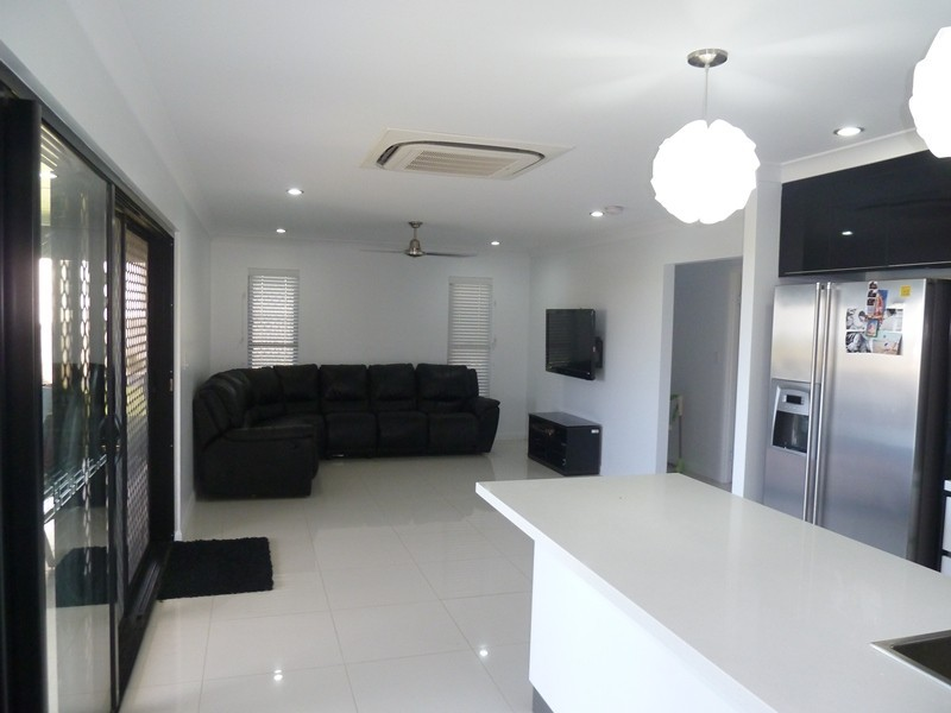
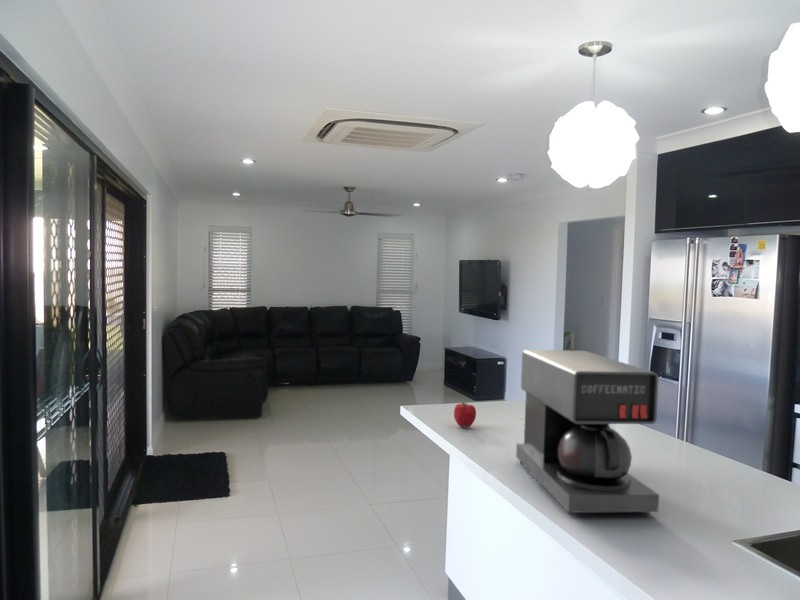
+ coffee maker (580, 422)
+ fruit (464, 414)
